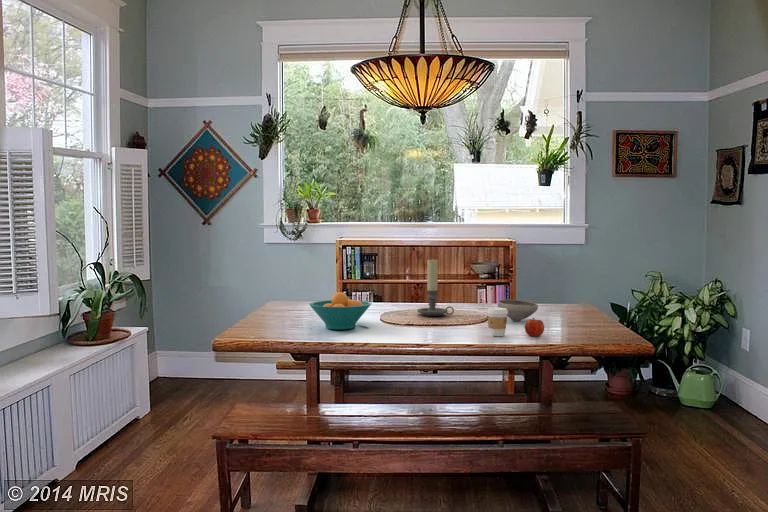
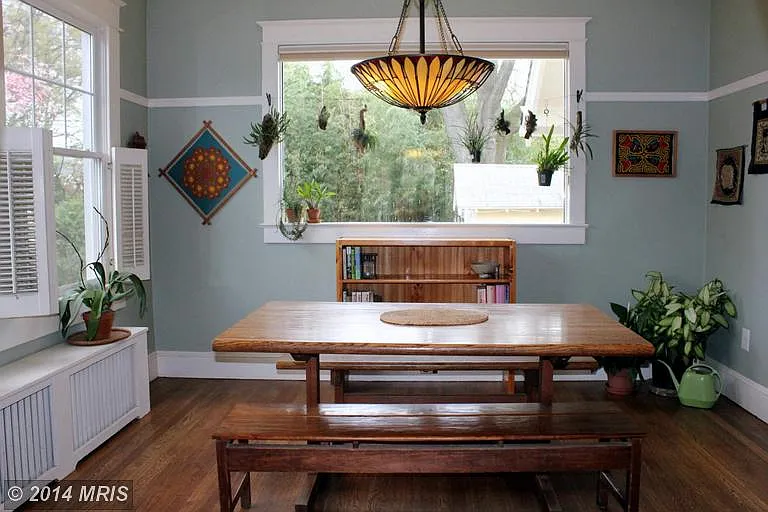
- coffee cup (497, 321)
- bowl (517, 311)
- fruit bowl (340, 310)
- fruit (534, 326)
- candle holder (435, 286)
